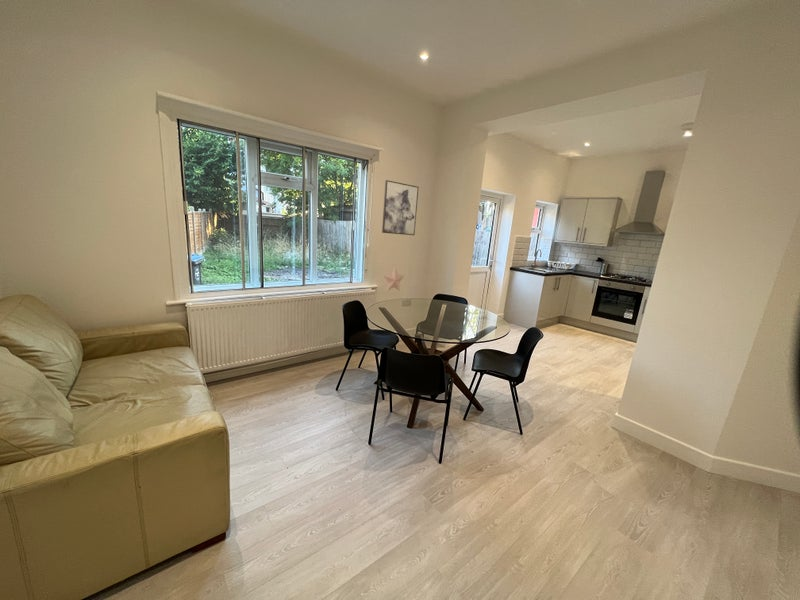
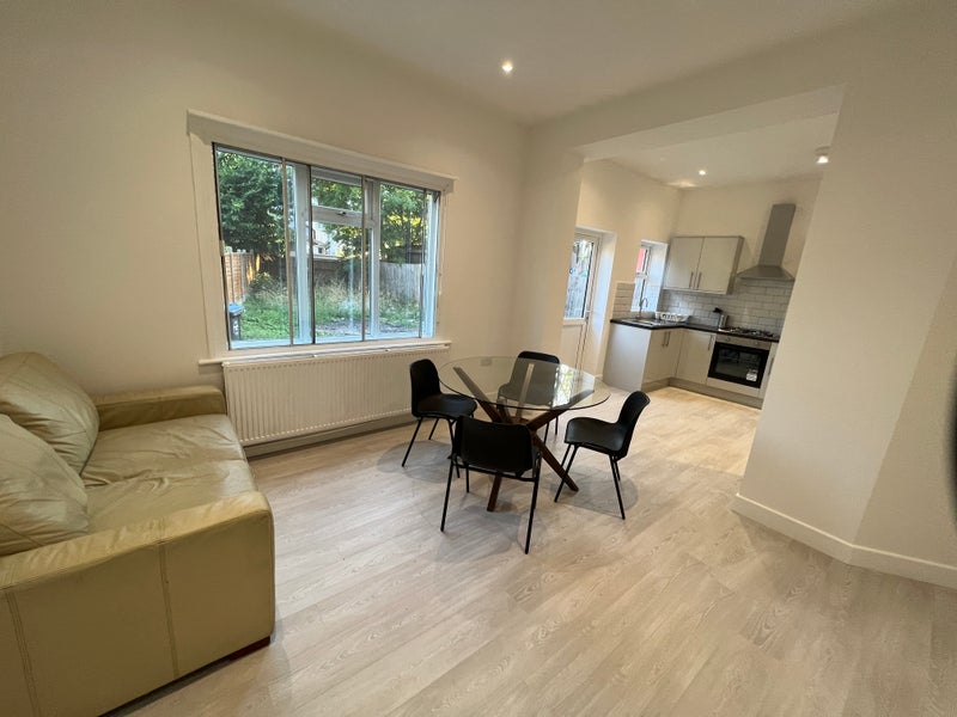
- decorative star (394, 278)
- wall art (400, 209)
